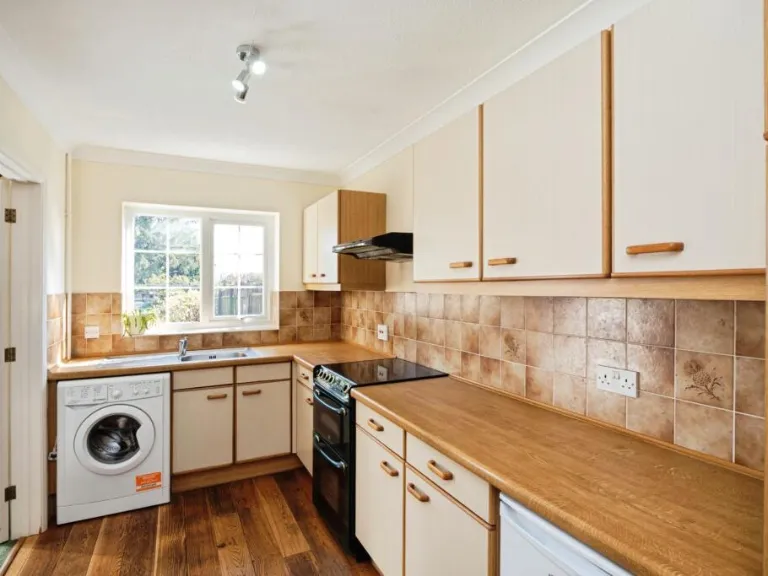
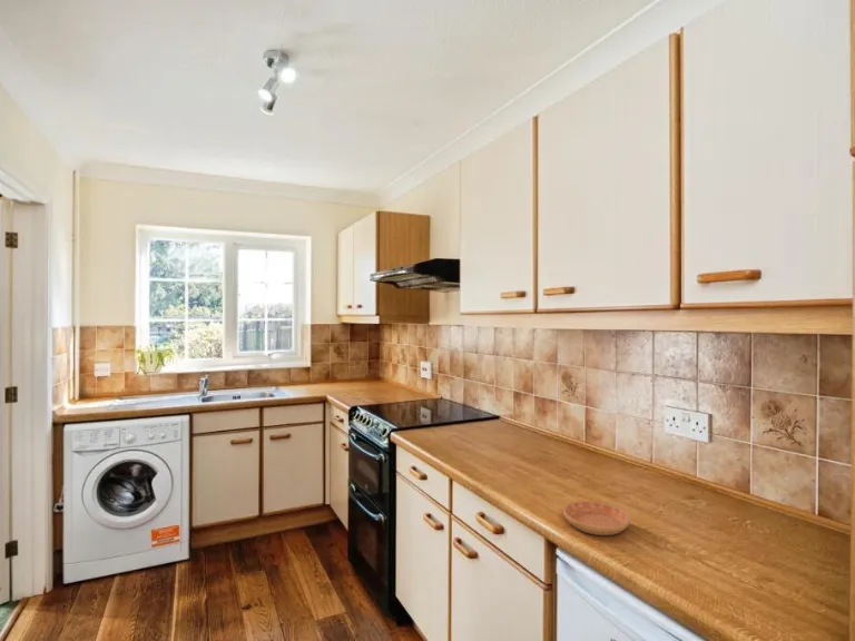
+ saucer (596, 519)
